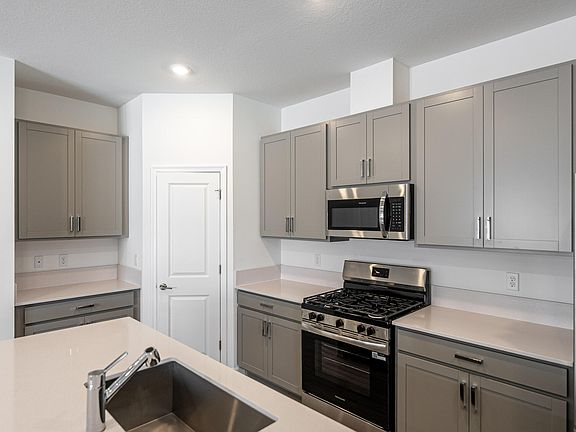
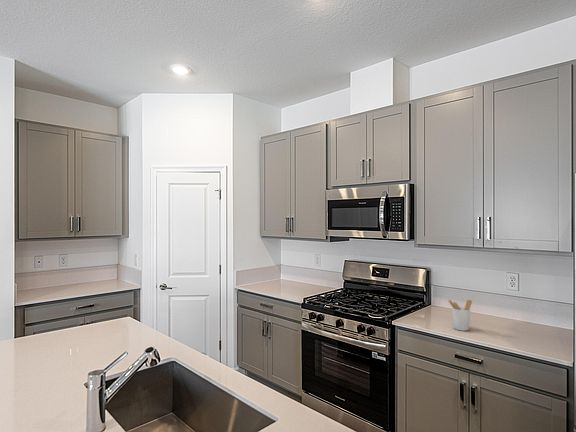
+ utensil holder (458, 313)
